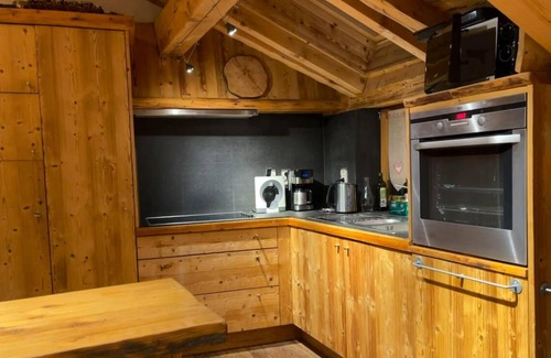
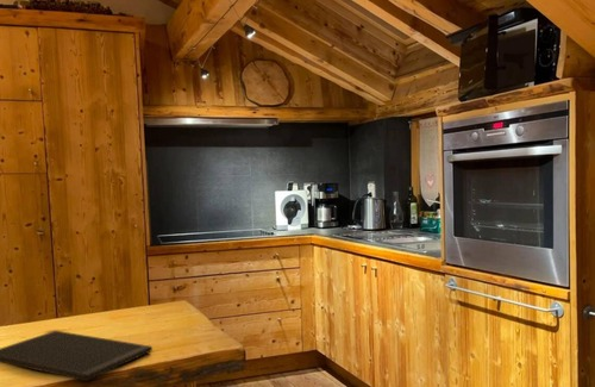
+ cutting board (68, 352)
